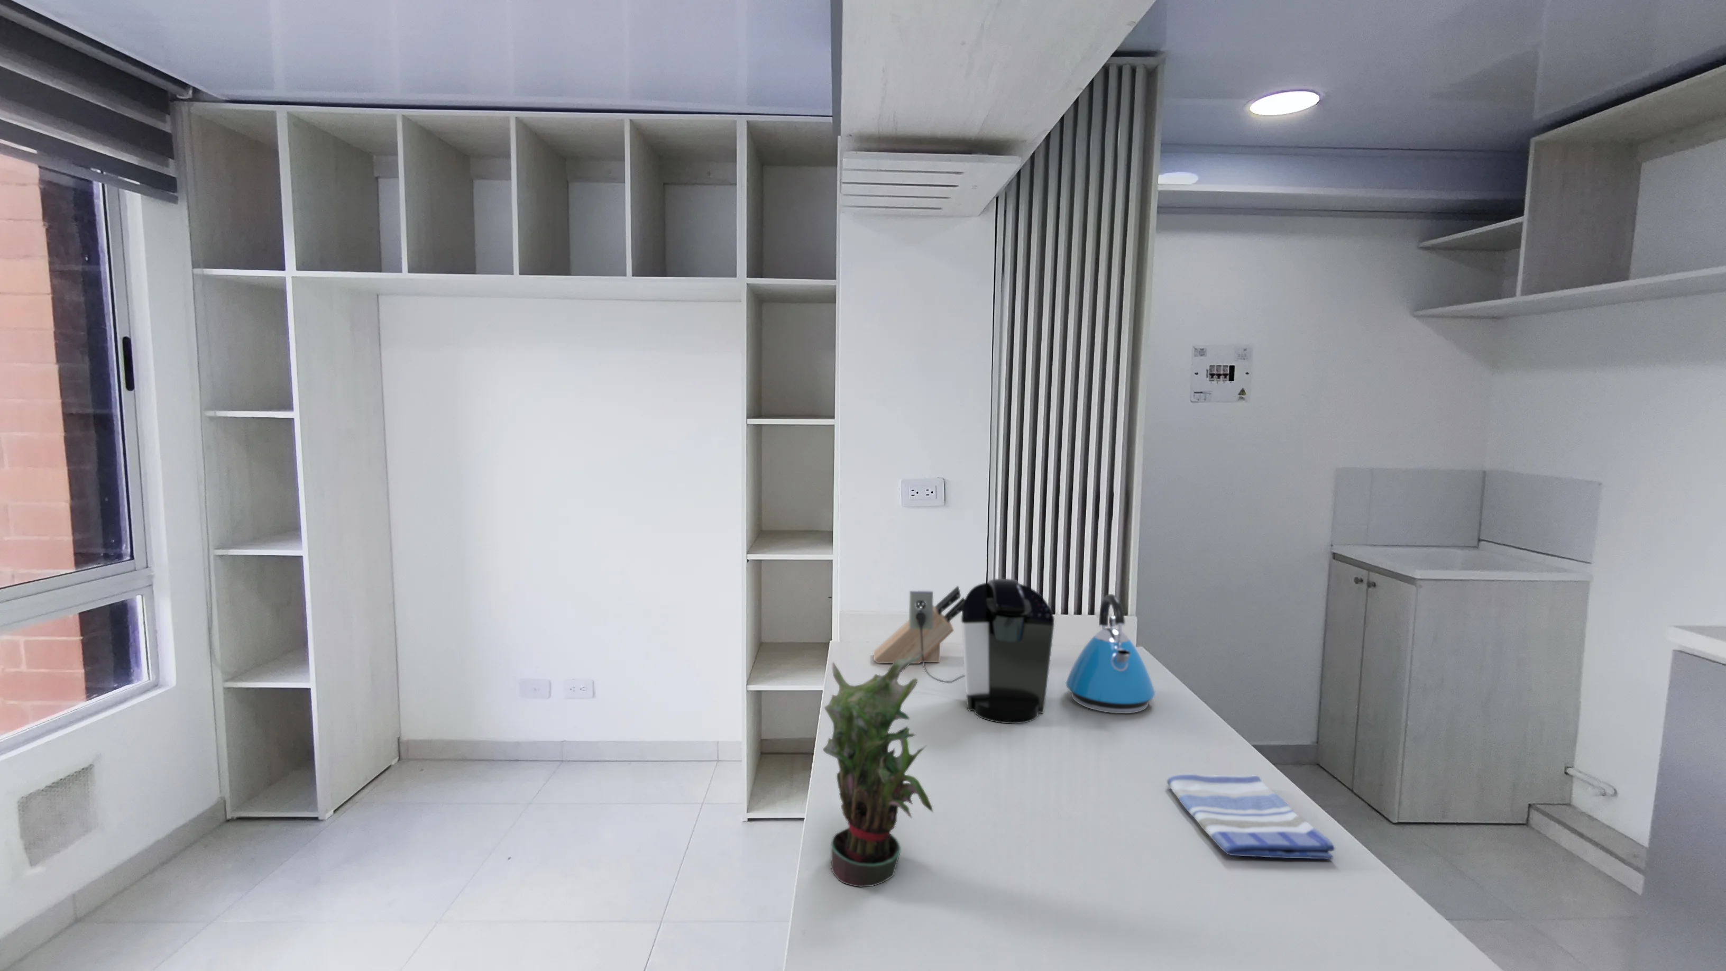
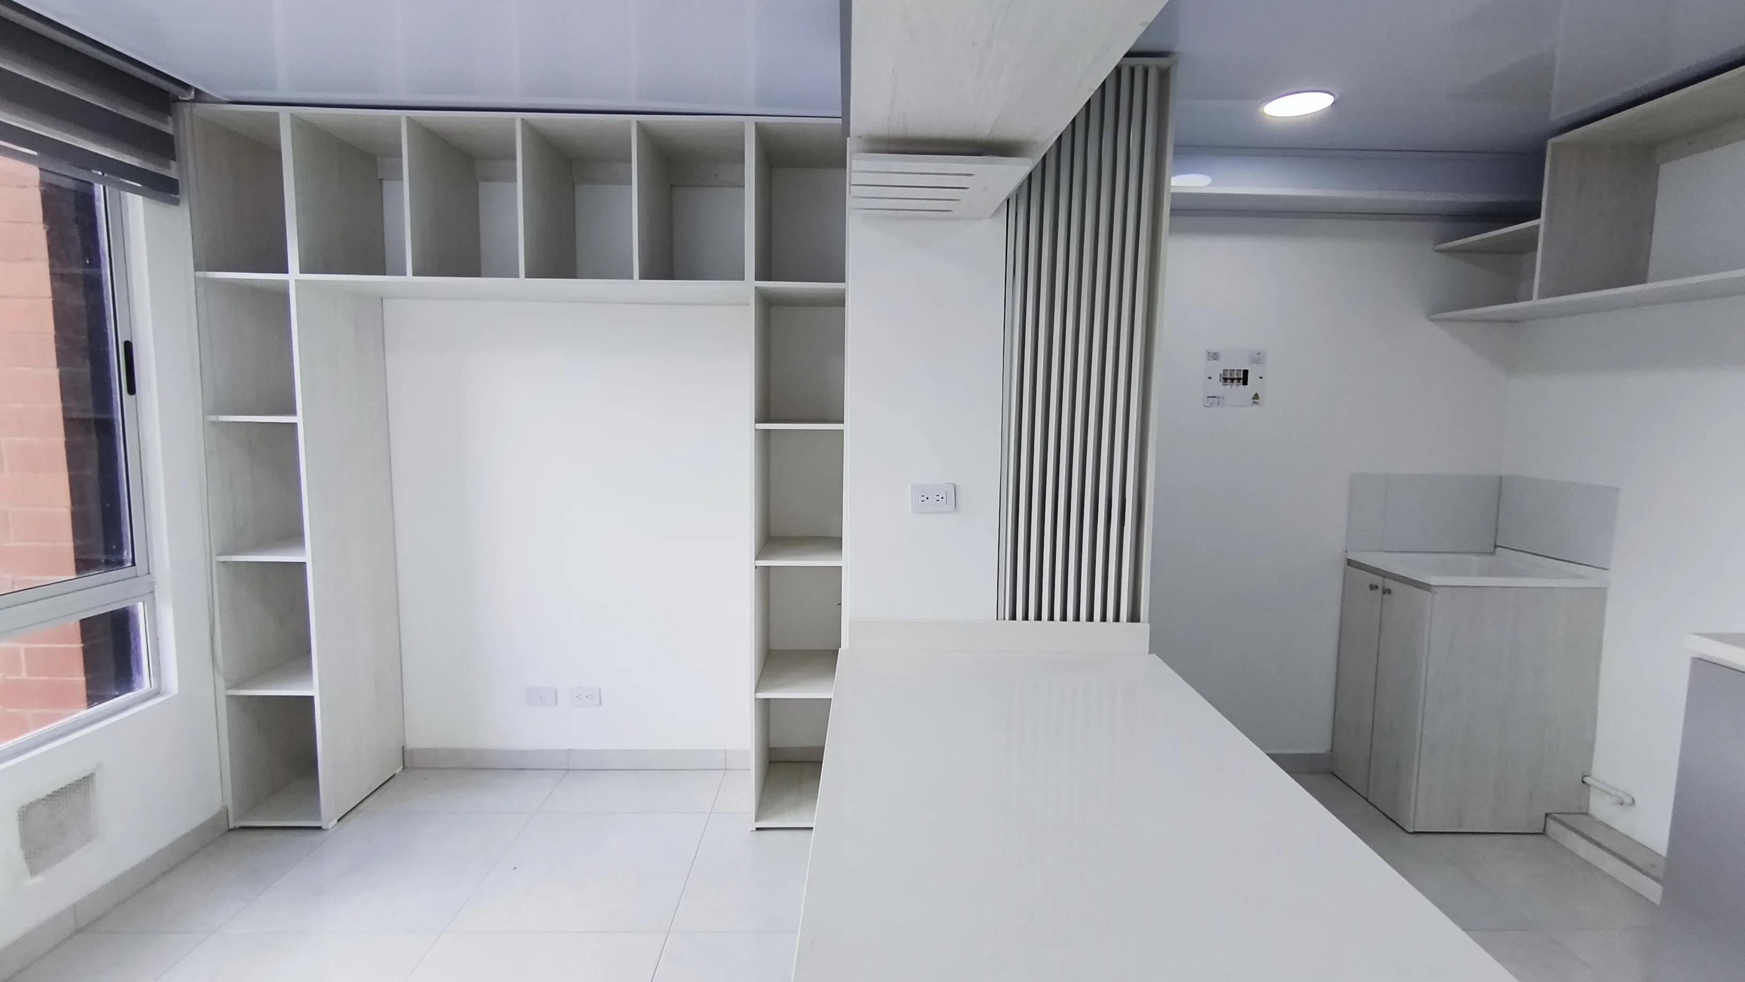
- coffee maker (979, 643)
- knife block (916, 619)
- dish towel (1244, 811)
- kettle (1110, 647)
- potted plant (881, 764)
